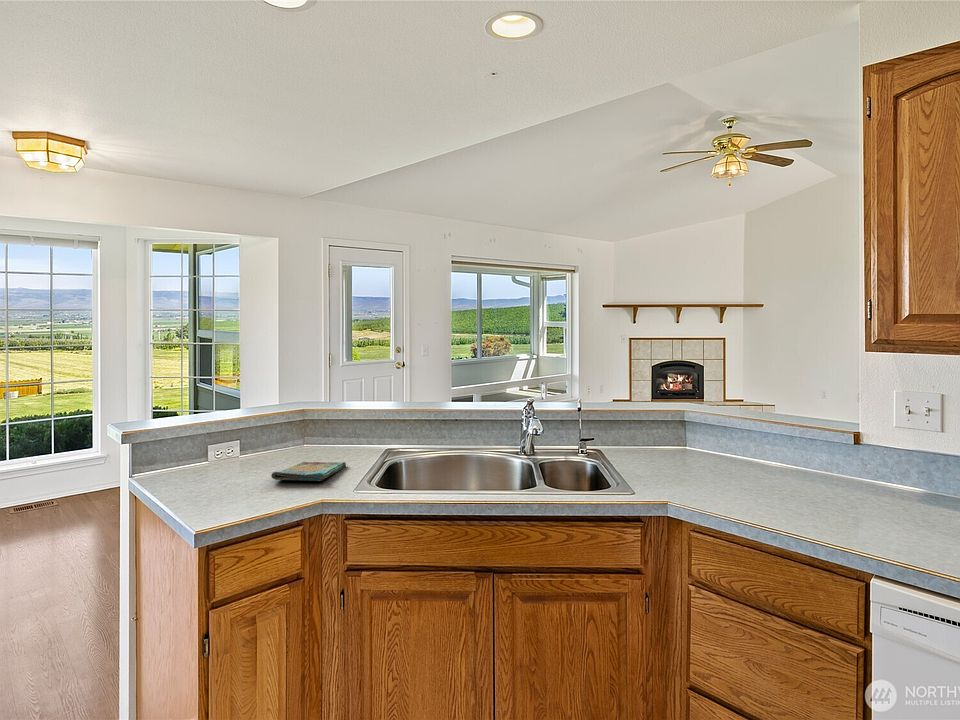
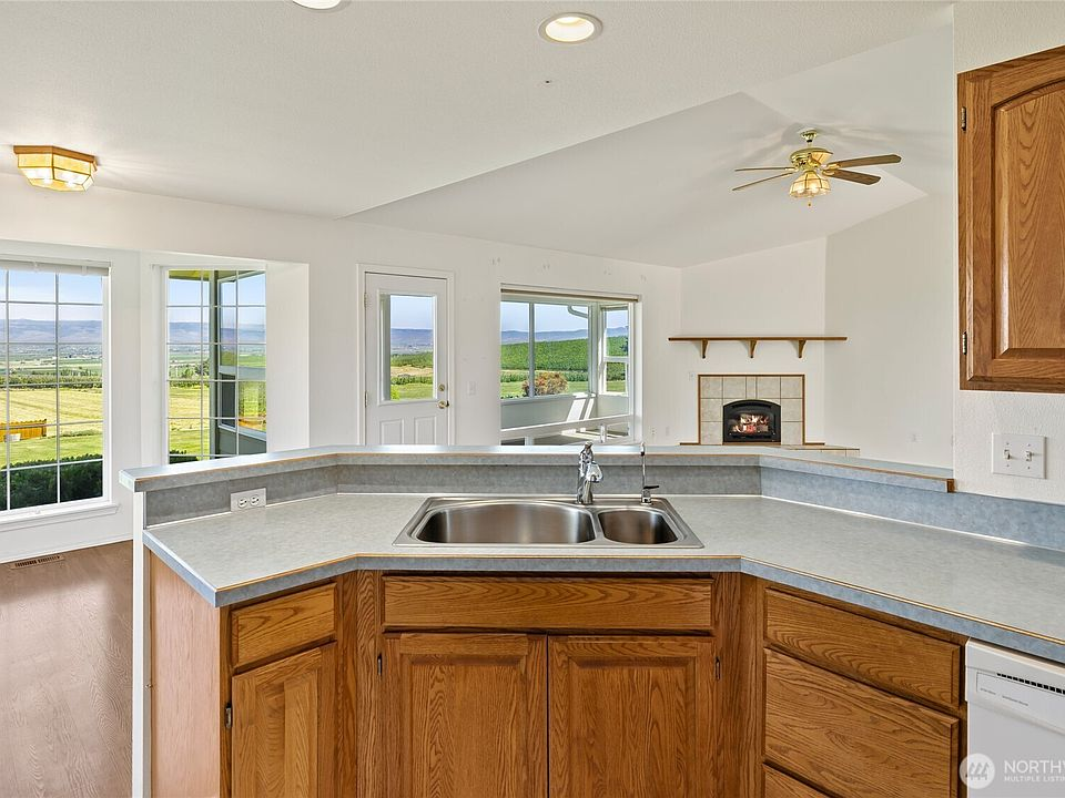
- dish towel (310, 469)
